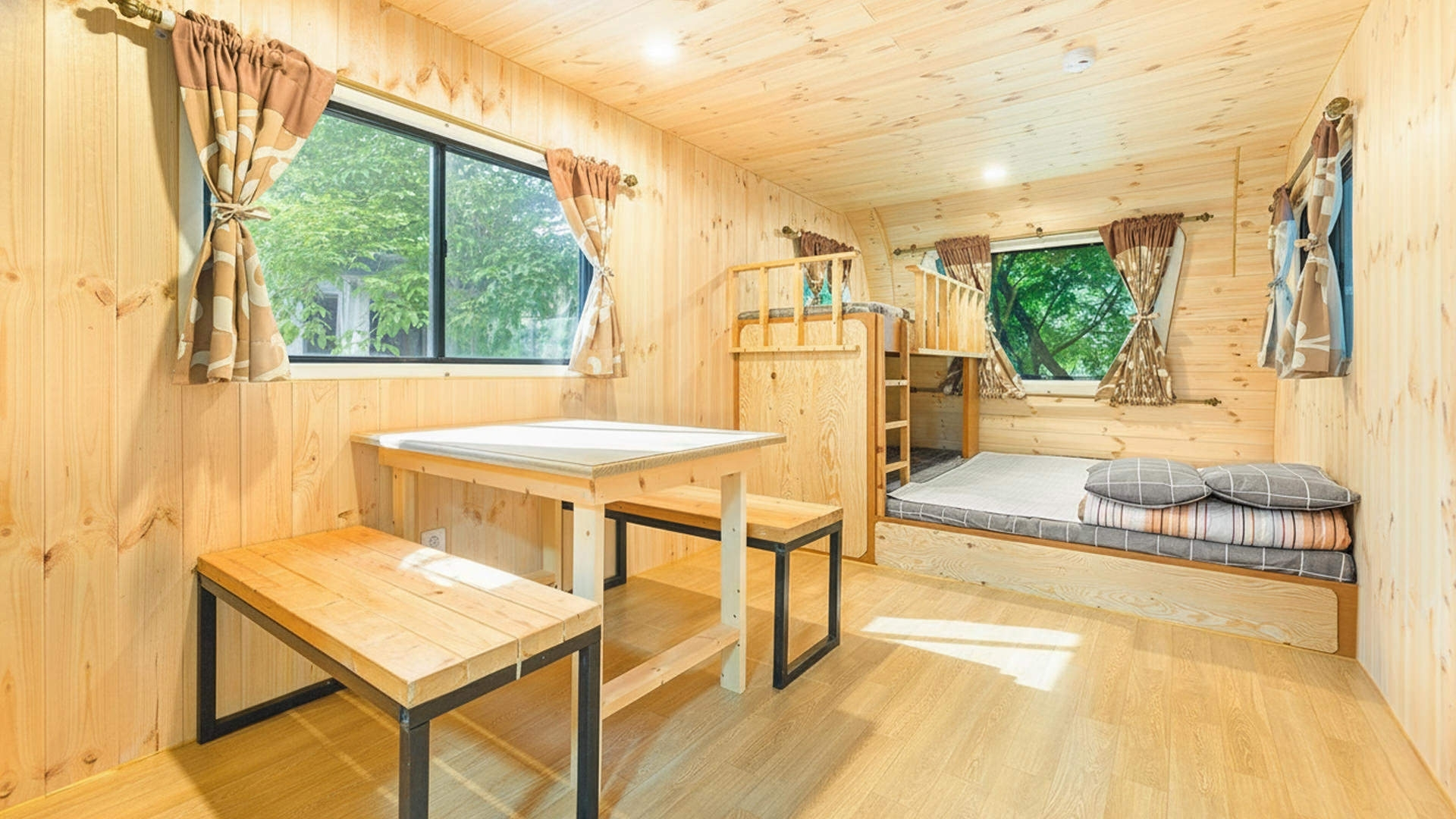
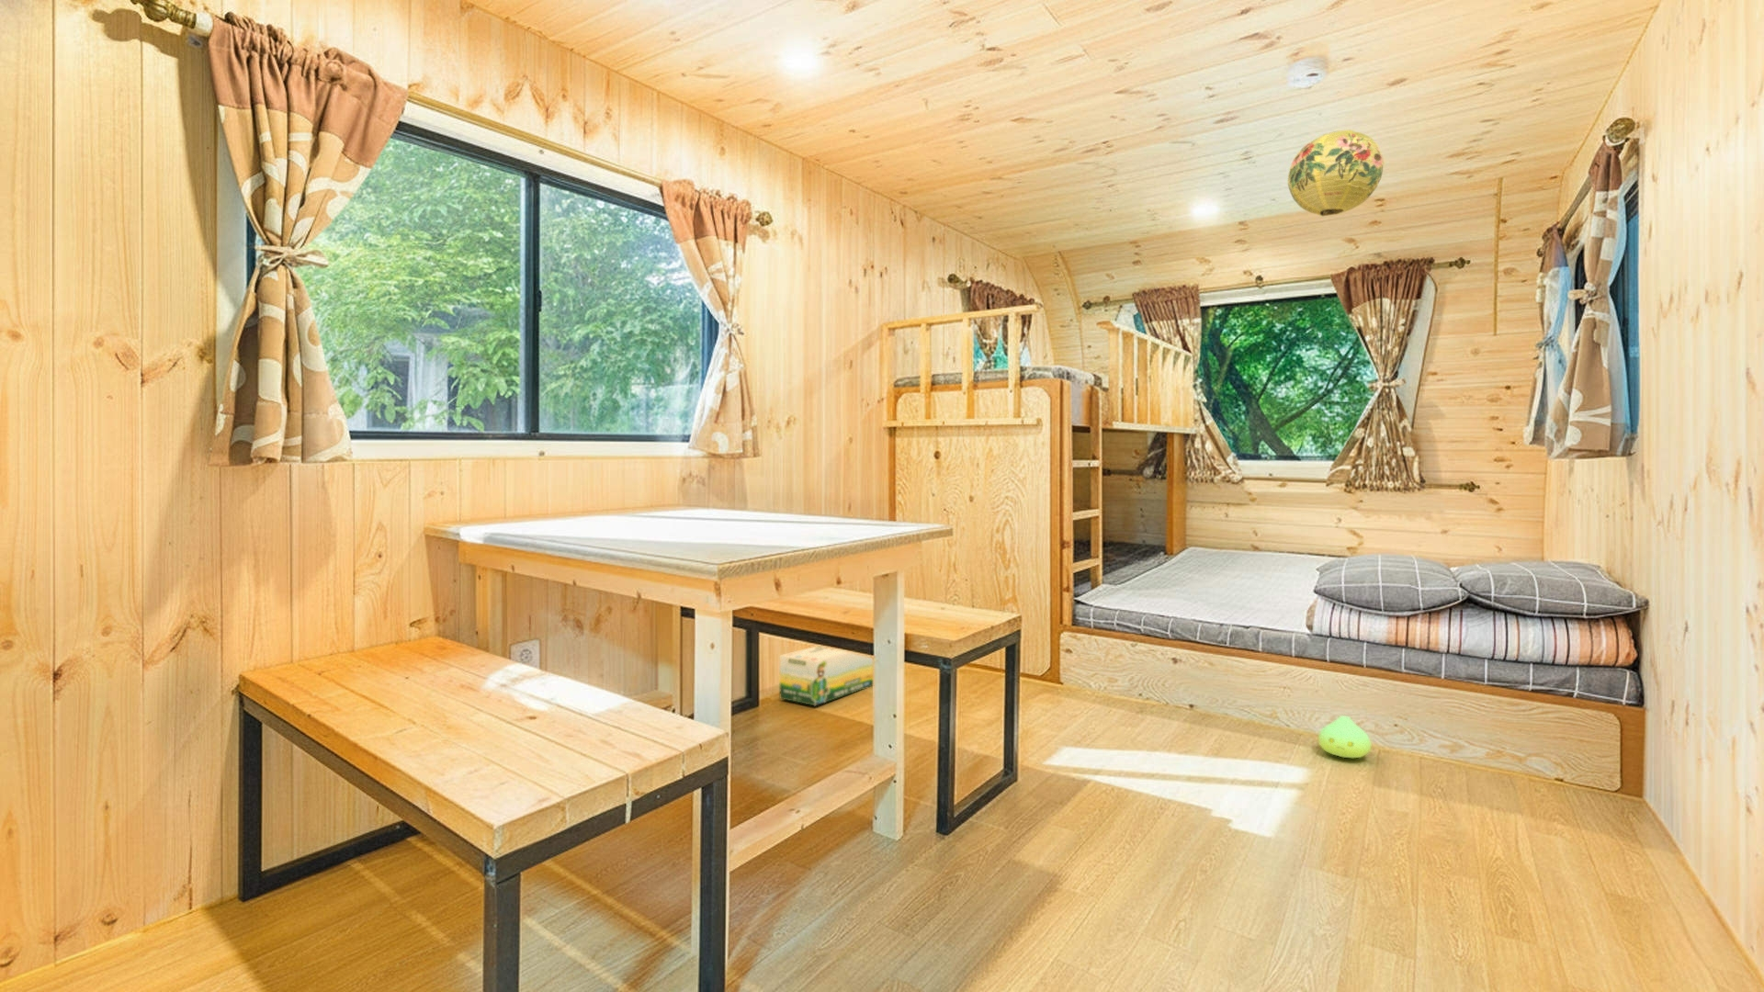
+ toy box (835, 669)
+ paper lantern (1334, 173)
+ plush toy (1344, 735)
